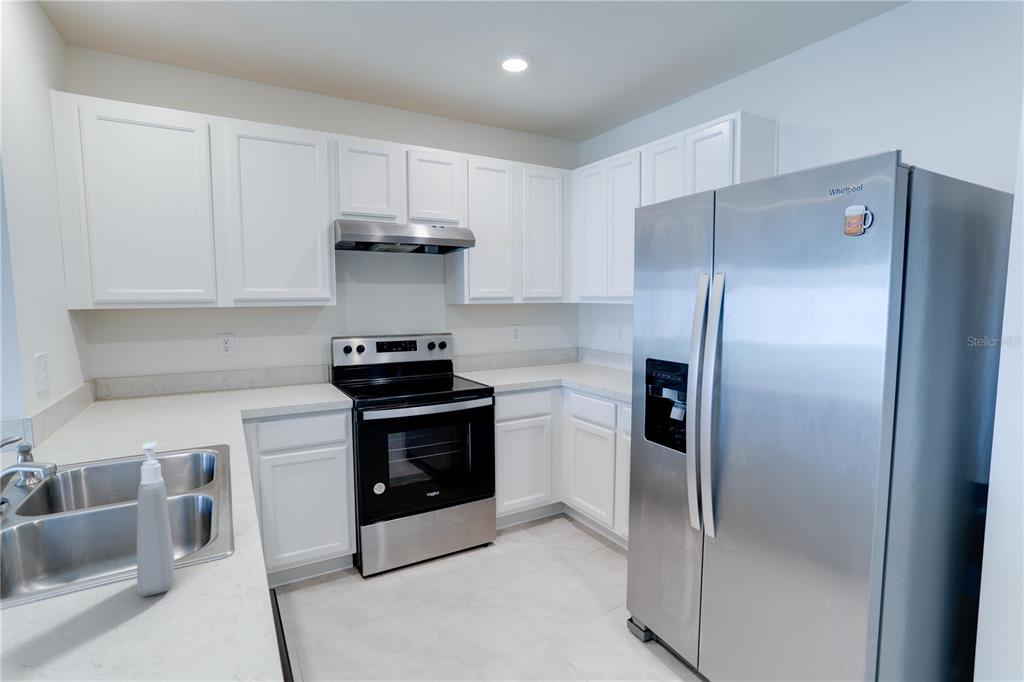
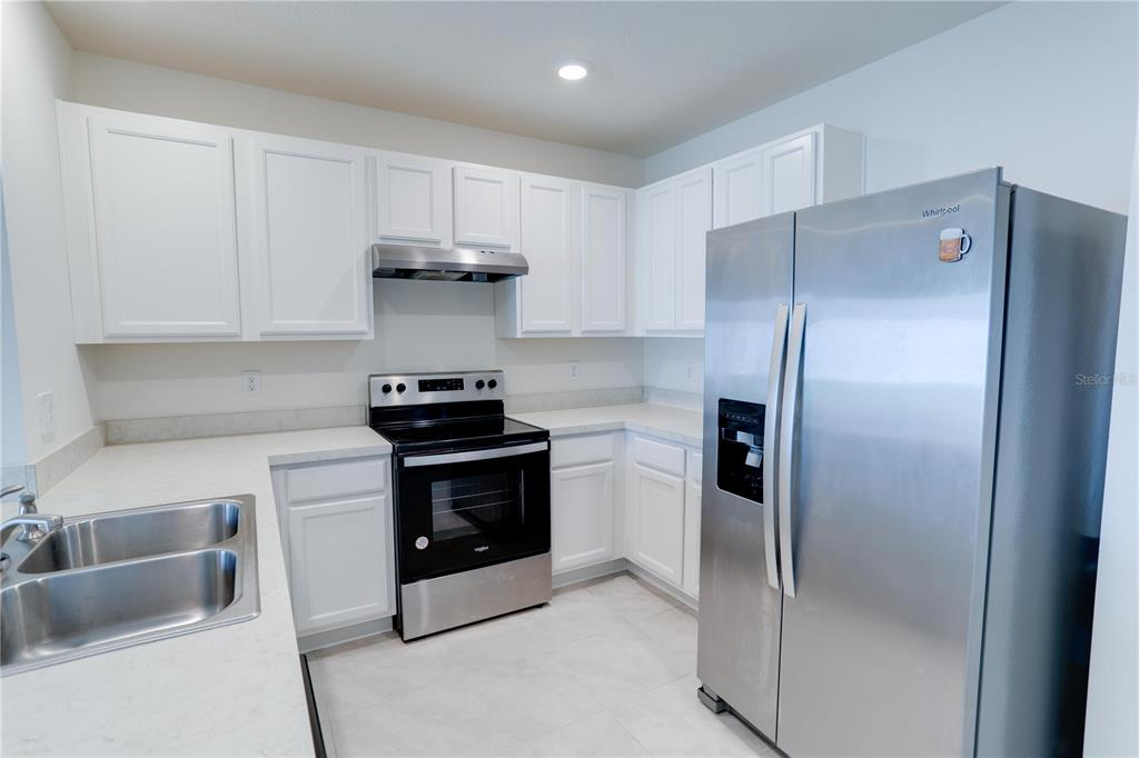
- soap dispenser (153, 516)
